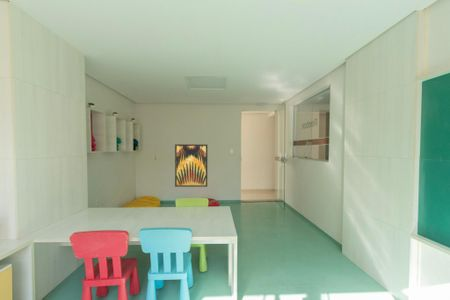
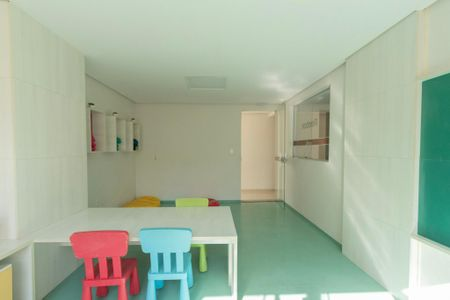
- wall art (191, 165)
